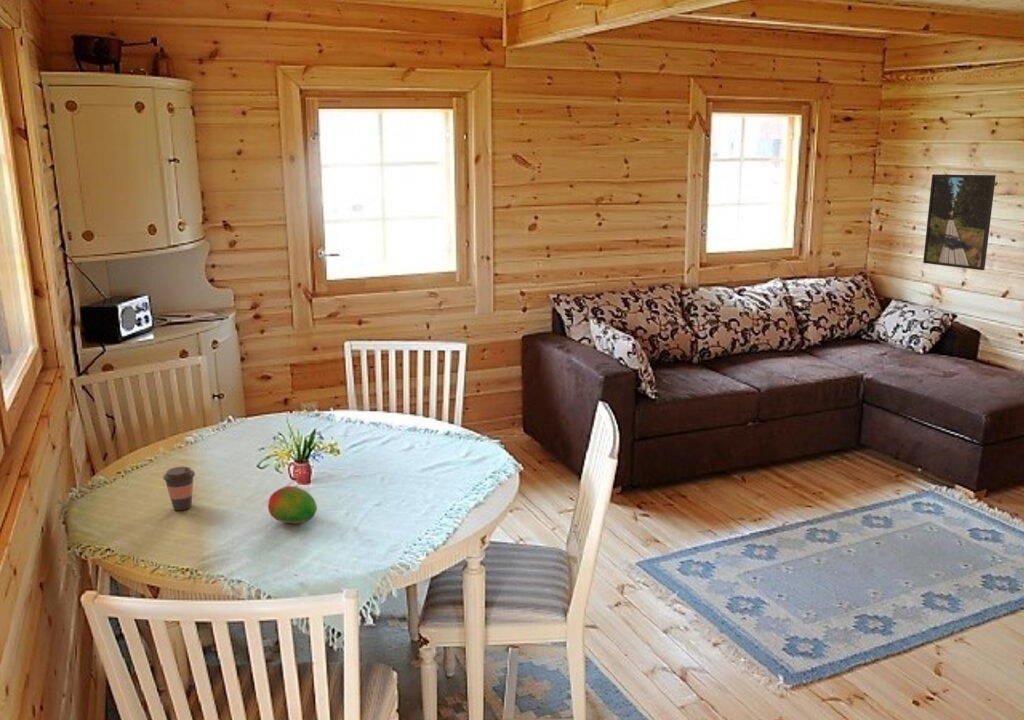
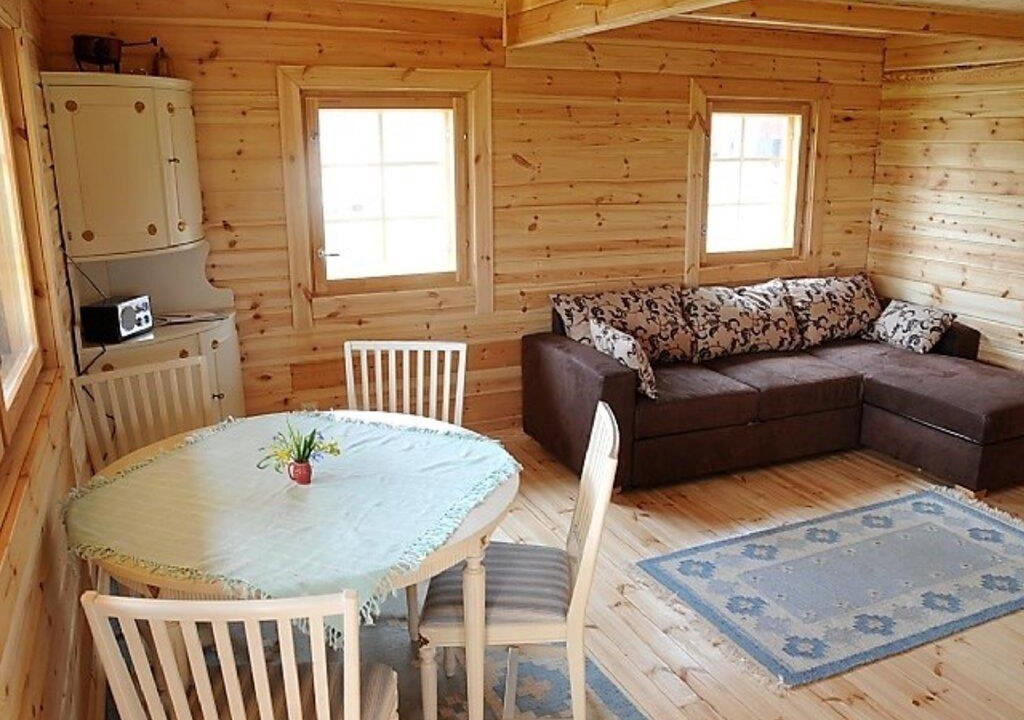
- fruit (293, 504)
- coffee cup (180, 488)
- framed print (957, 221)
